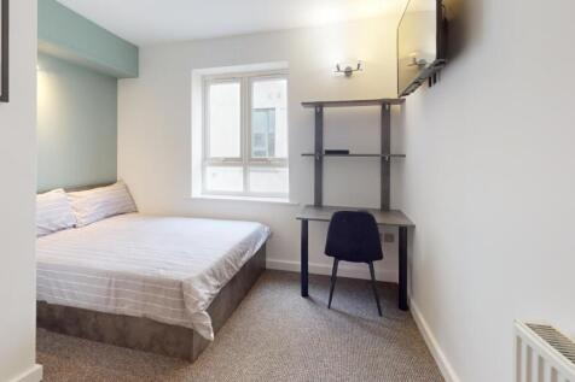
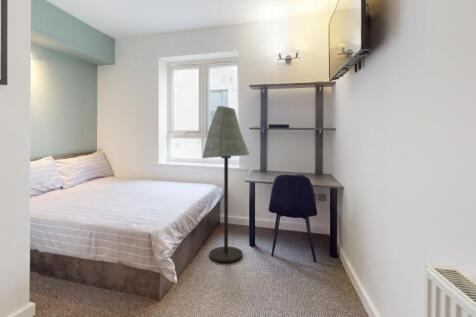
+ floor lamp (226, 181)
